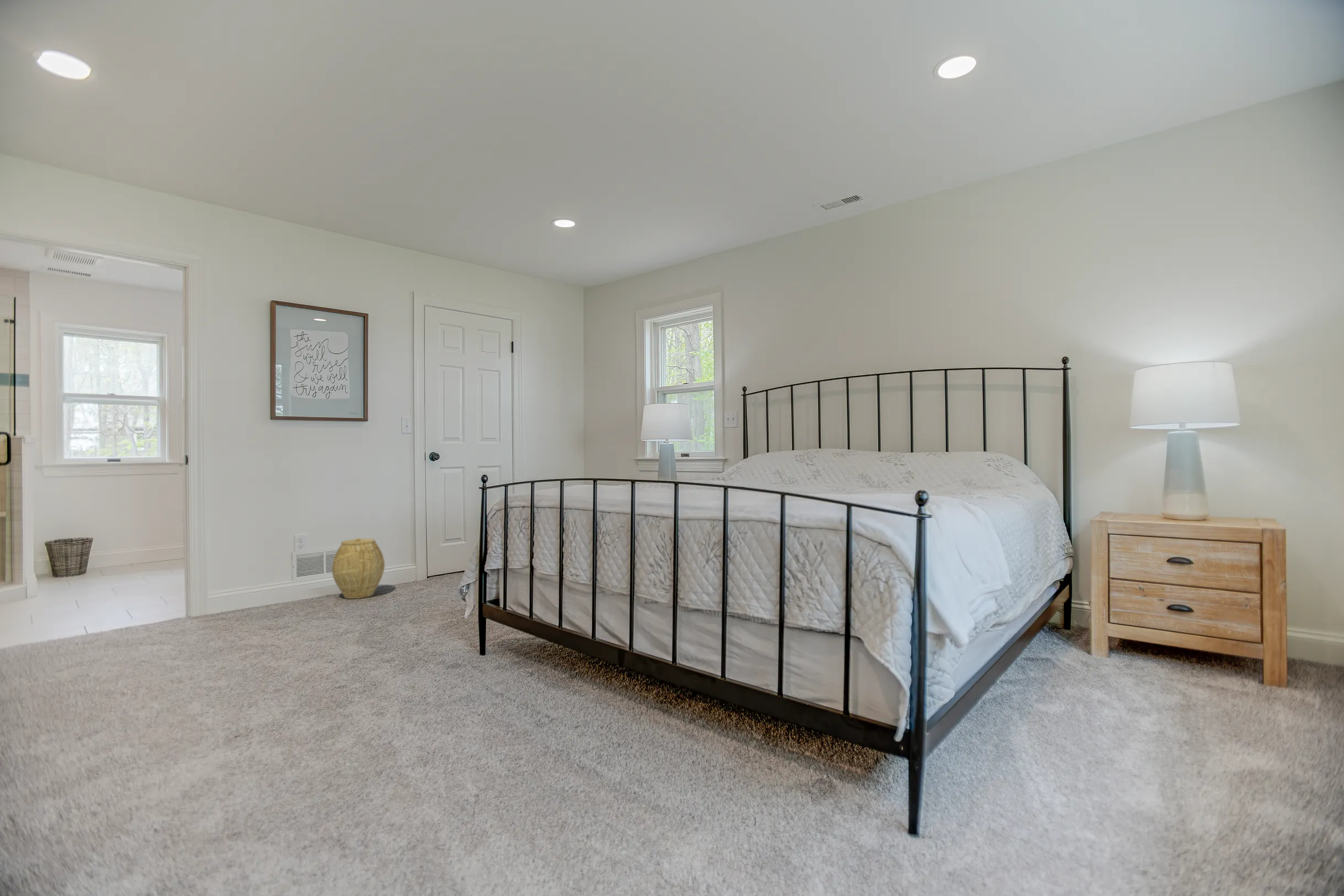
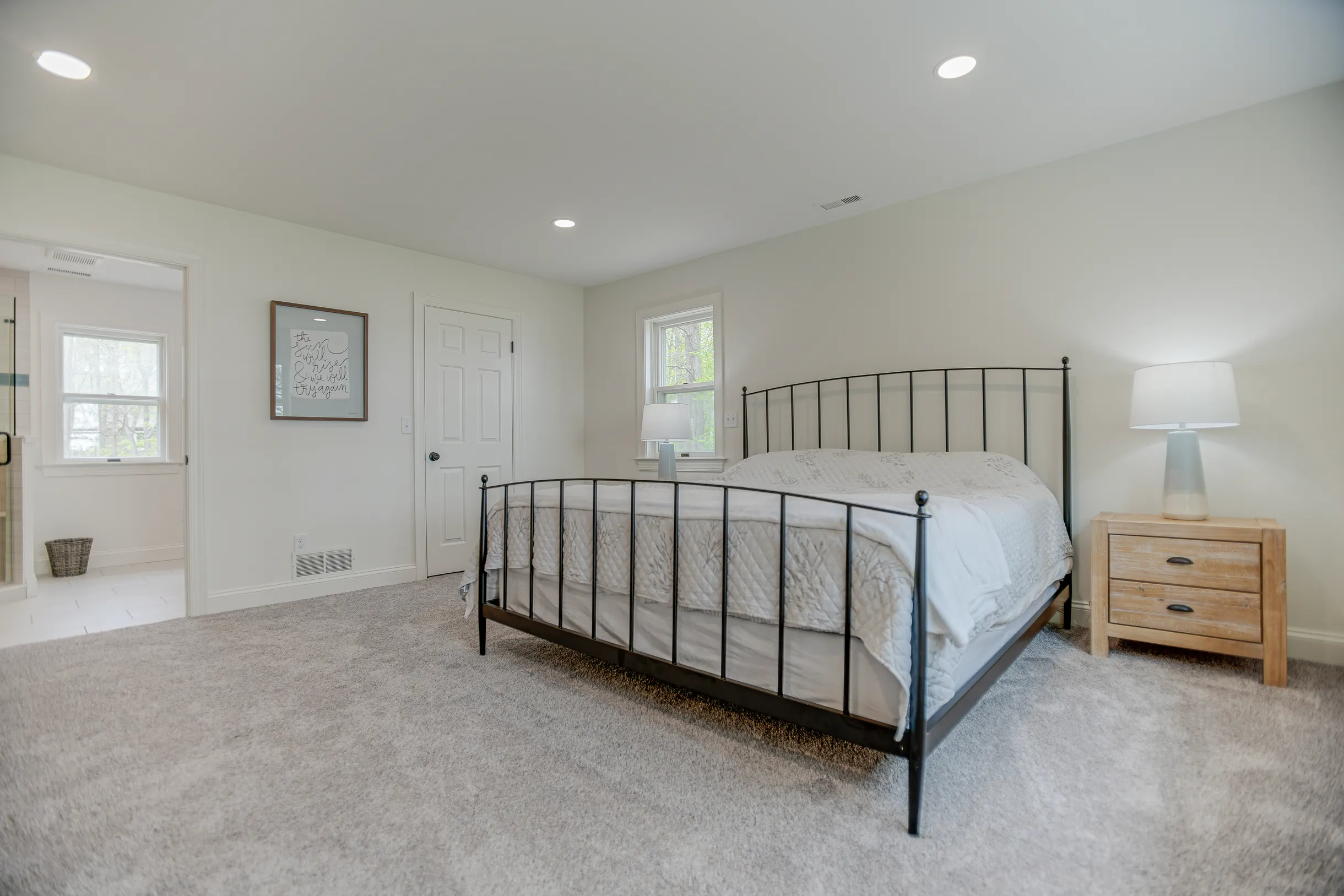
- woven basket (359, 566)
